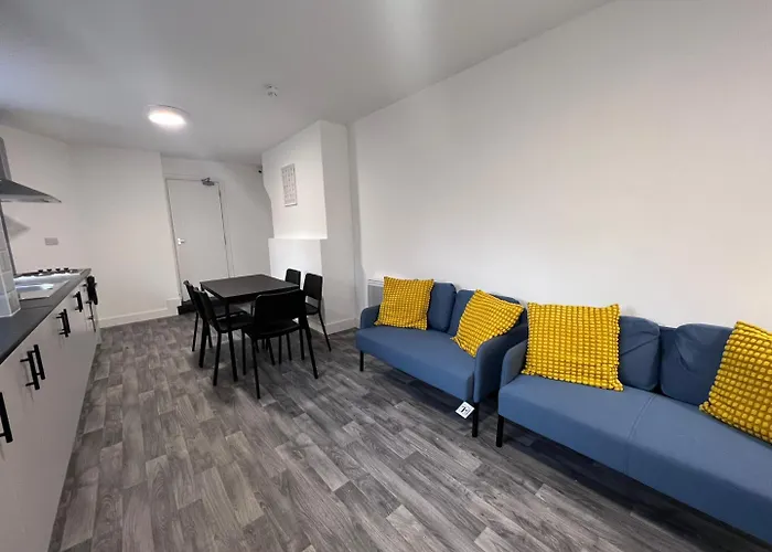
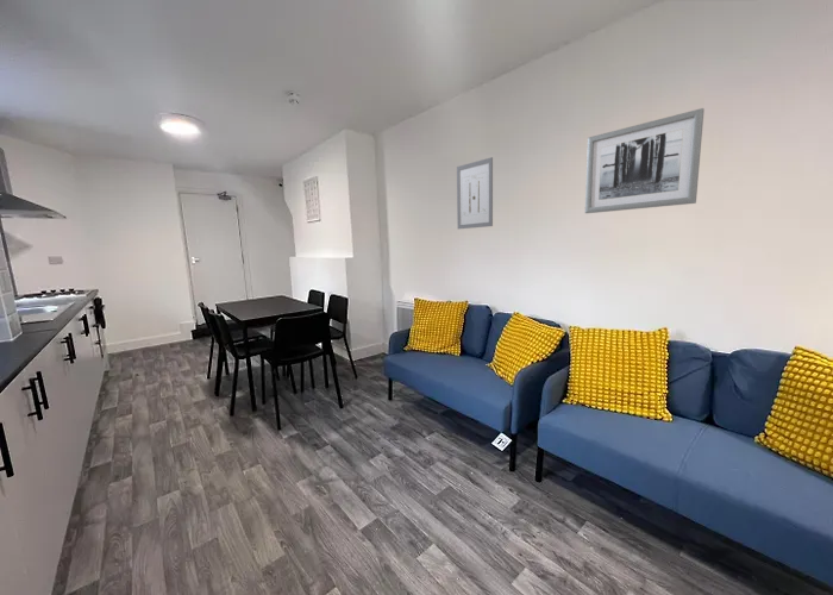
+ wall art (637, 167)
+ wall art (474, 195)
